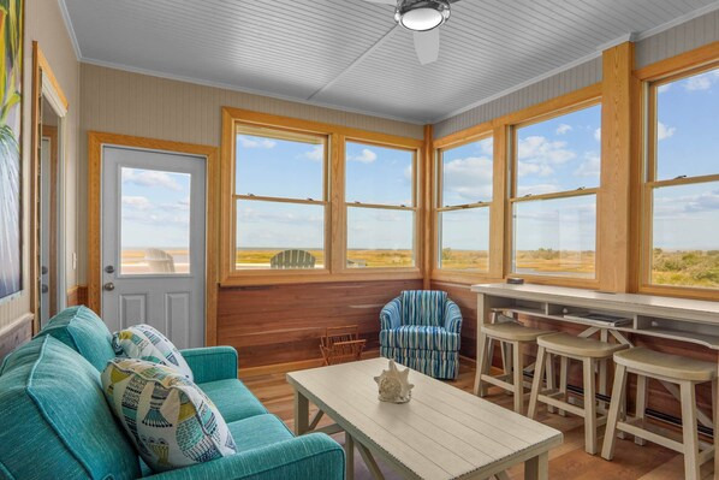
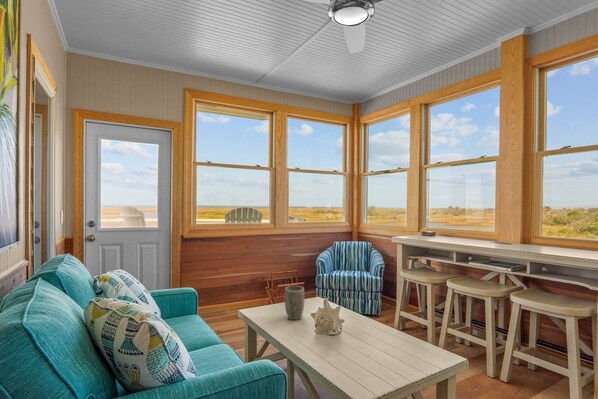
+ plant pot (294, 302)
